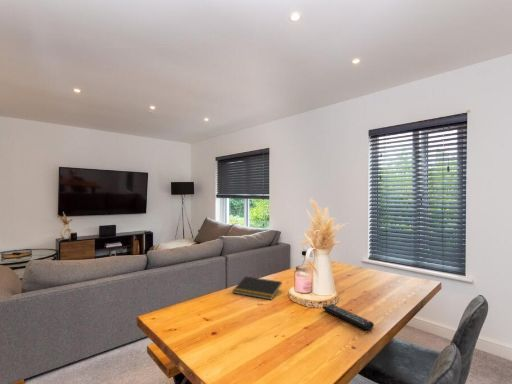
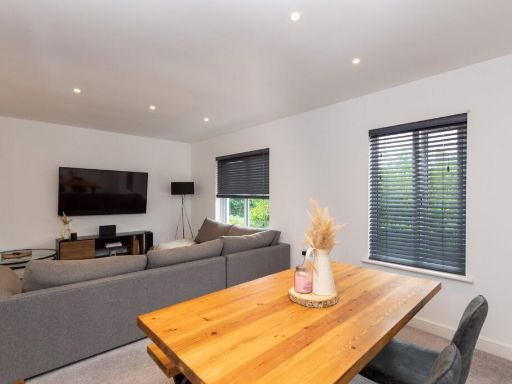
- notepad (257, 287)
- remote control (346, 315)
